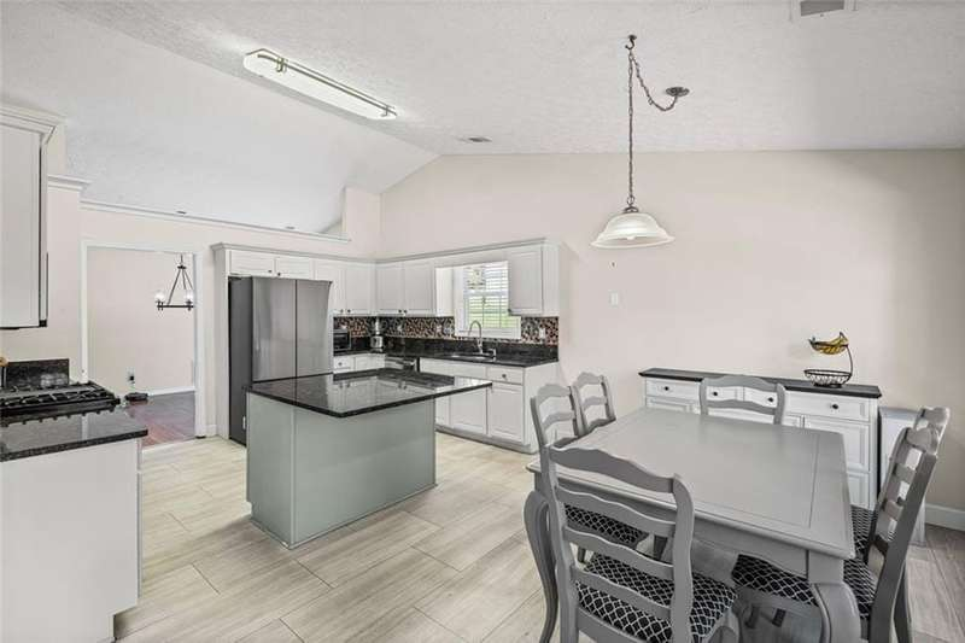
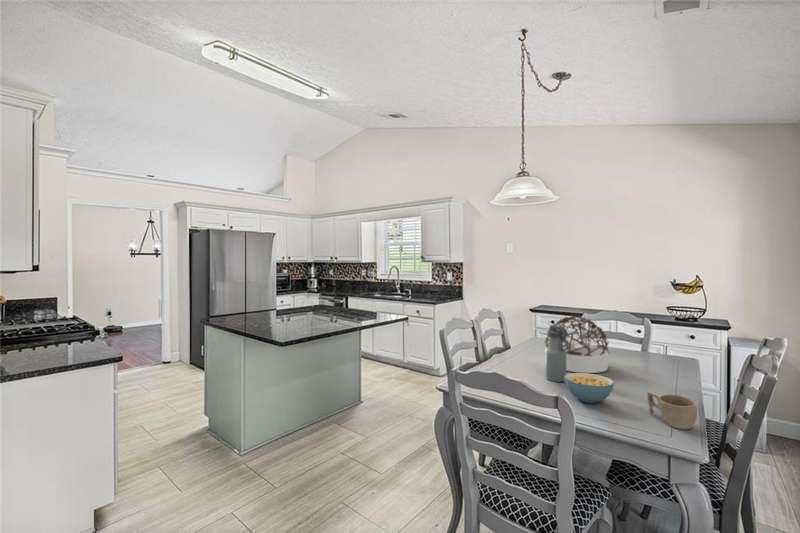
+ cup (670, 409)
+ water bottle (556, 353)
+ cereal bowl (588, 389)
+ architectural model (575, 339)
